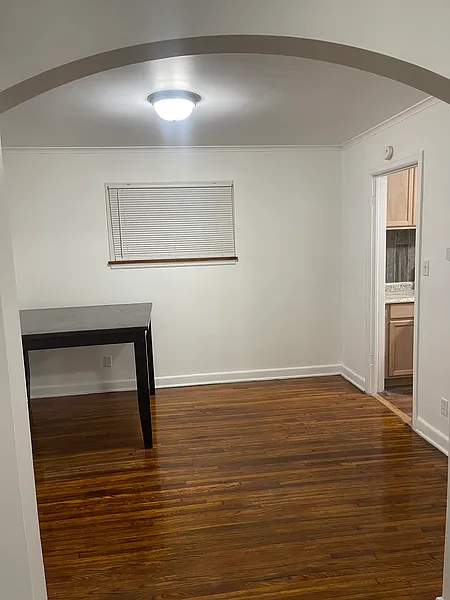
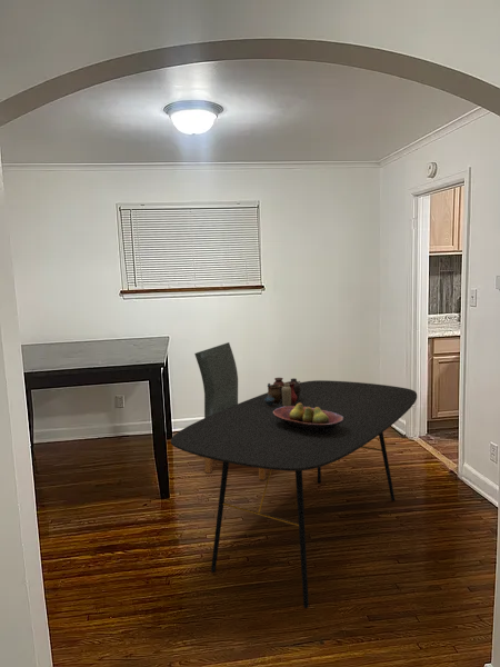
+ dining table (311, 468)
+ fruit bowl (307, 417)
+ vase (281, 391)
+ dining chair (237, 404)
